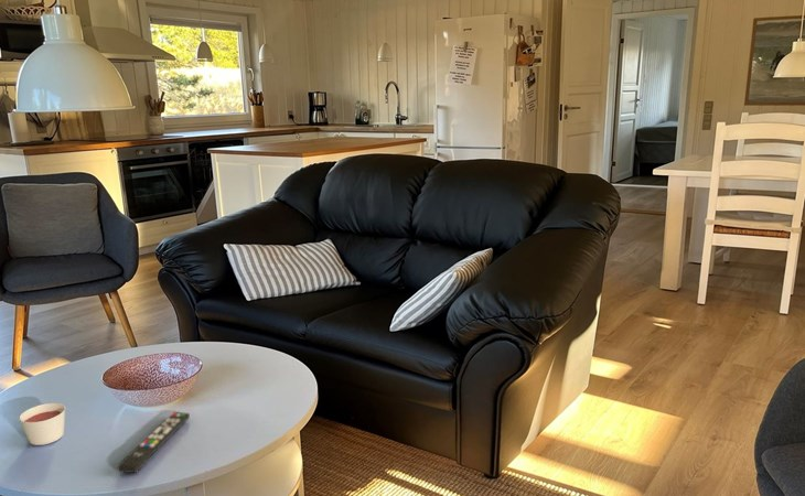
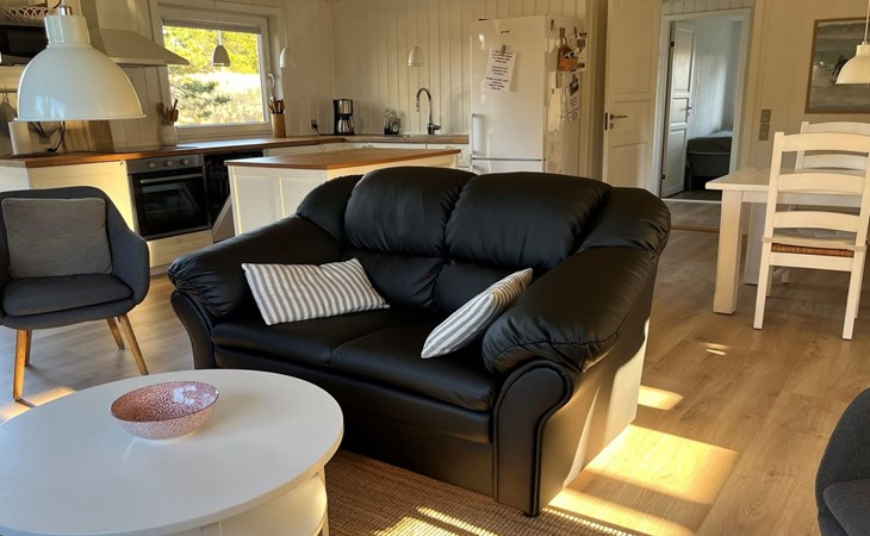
- remote control (155, 440)
- candle (44, 424)
